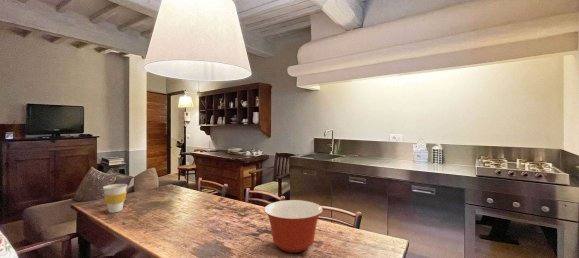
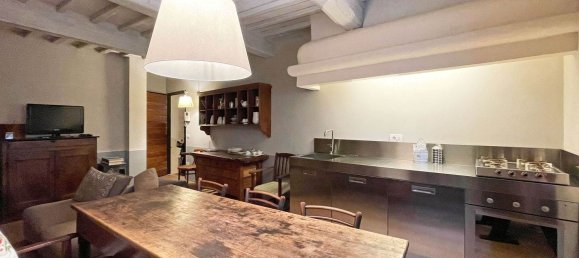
- mixing bowl (293, 226)
- cup (115, 198)
